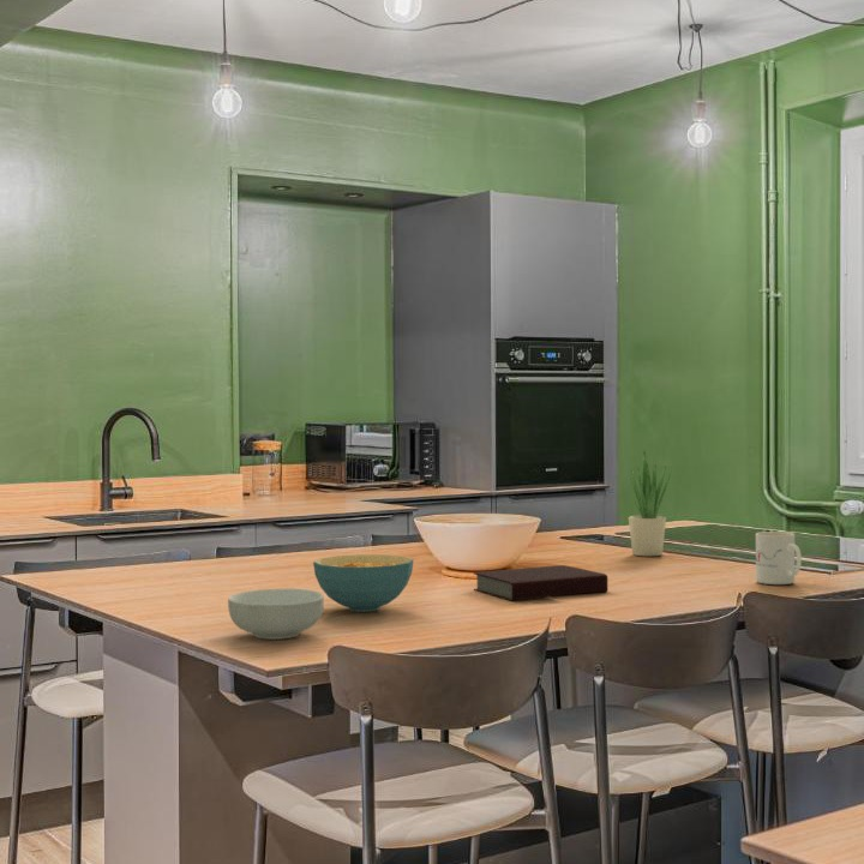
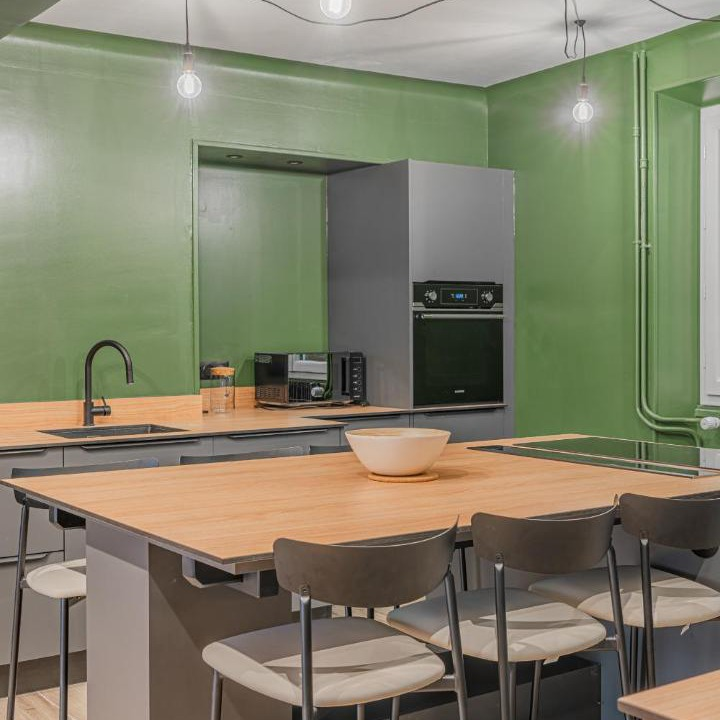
- potted plant (650, 502)
- cereal bowl (276, 614)
- cereal bowl (364, 584)
- book (539, 582)
- mug (780, 558)
